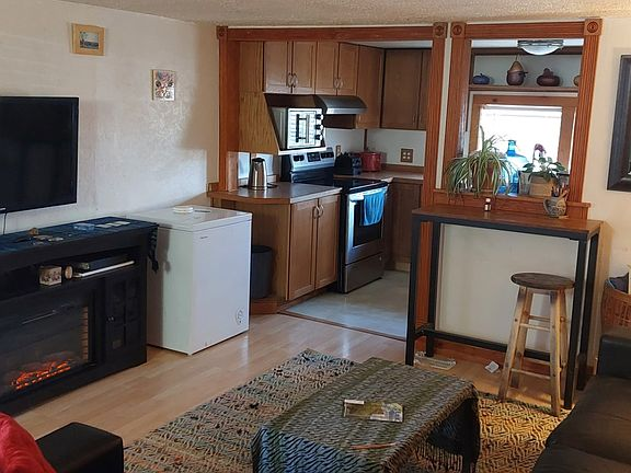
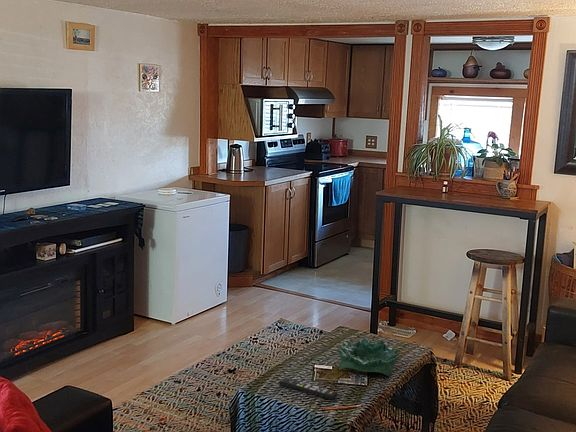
+ decorative bowl (368, 357)
+ remote control (307, 388)
